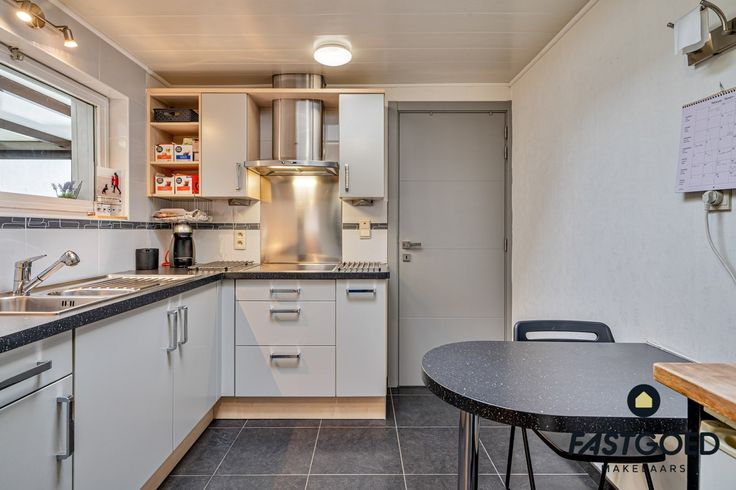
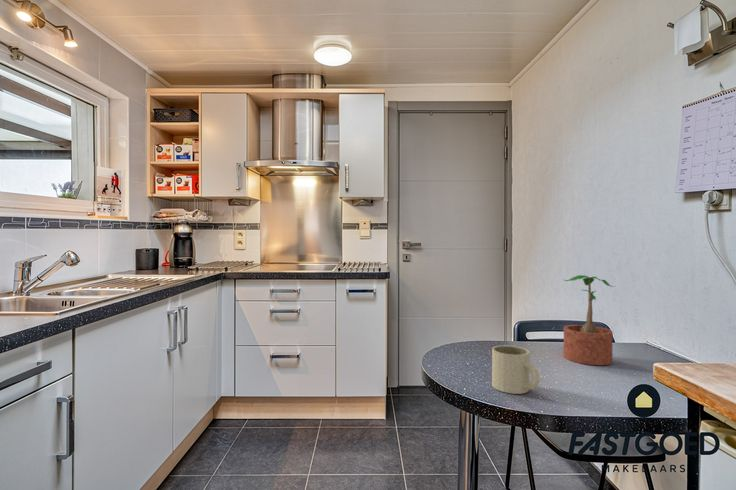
+ potted plant (588, 316)
+ mug (516, 370)
